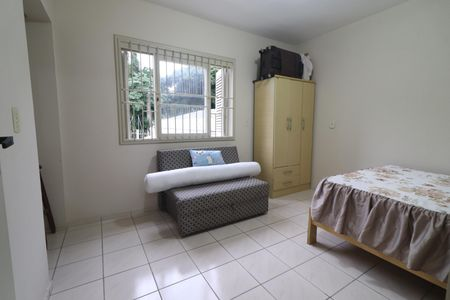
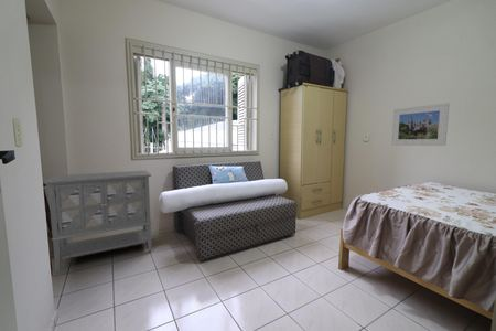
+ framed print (417, 126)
+ cabinet (106, 214)
